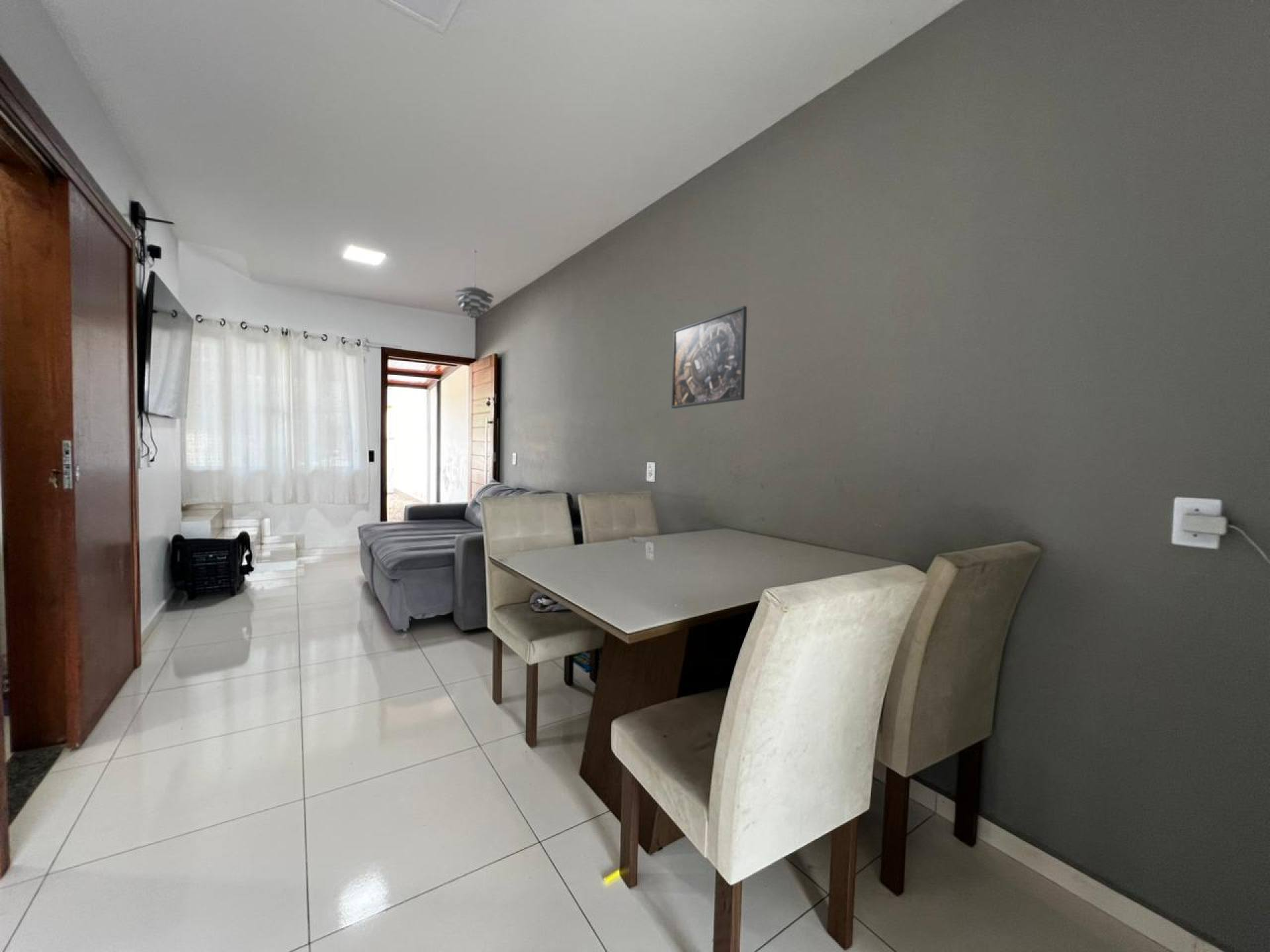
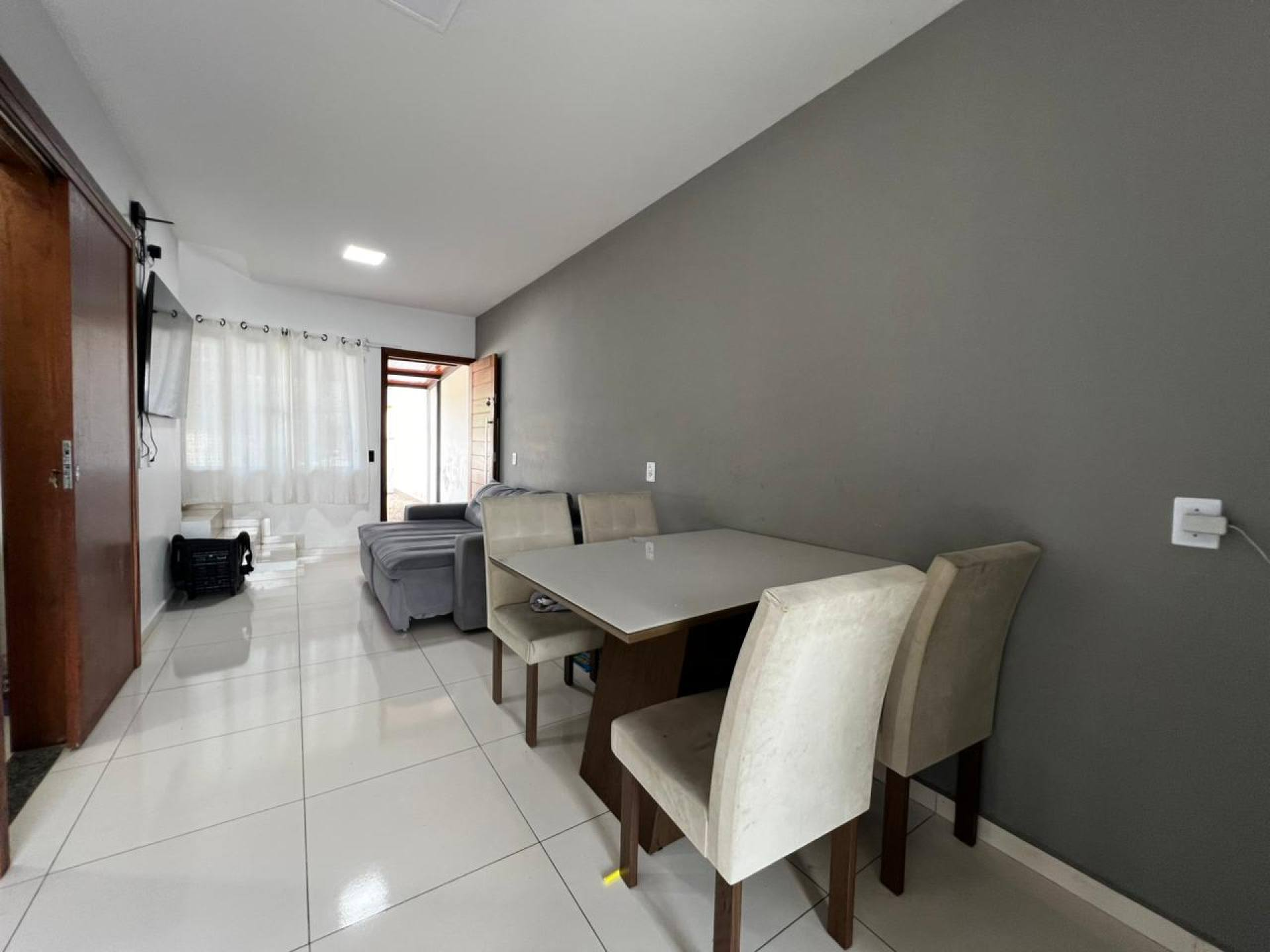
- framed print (706, 362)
- pendant light (474, 284)
